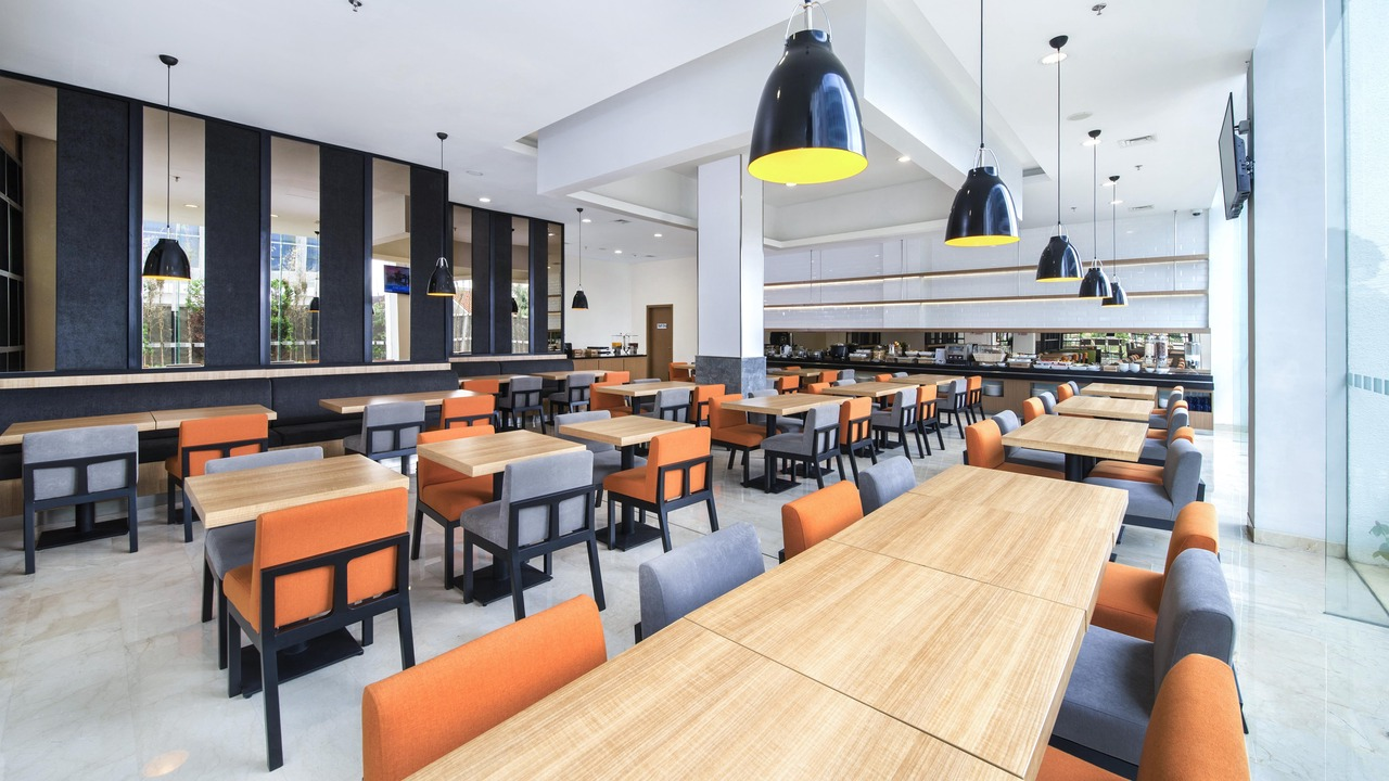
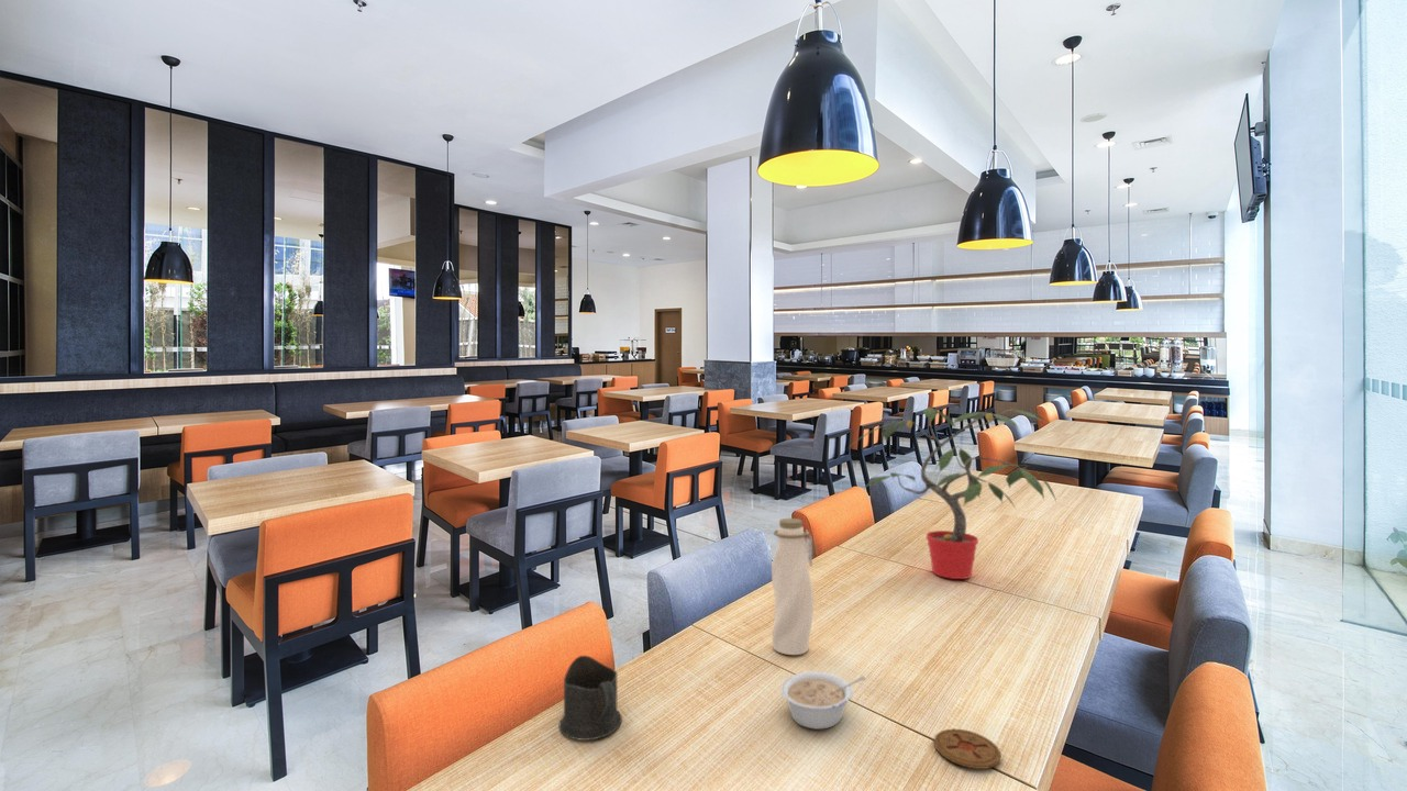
+ legume (818, 698)
+ coaster (966, 747)
+ potted plant (946, 488)
+ cup (594, 697)
+ water bottle (793, 583)
